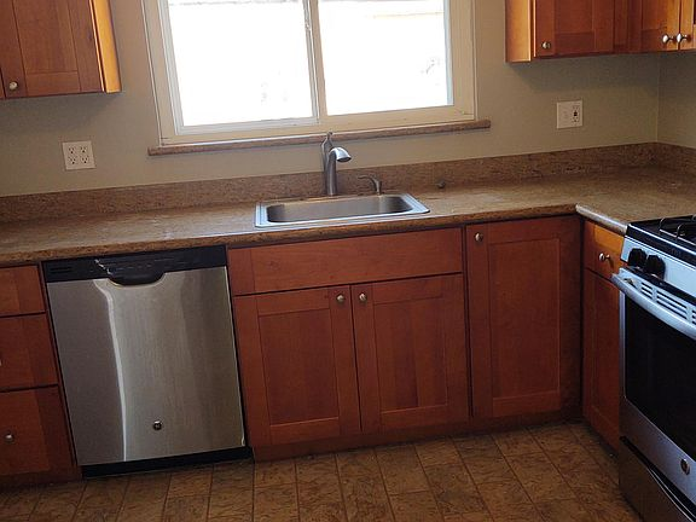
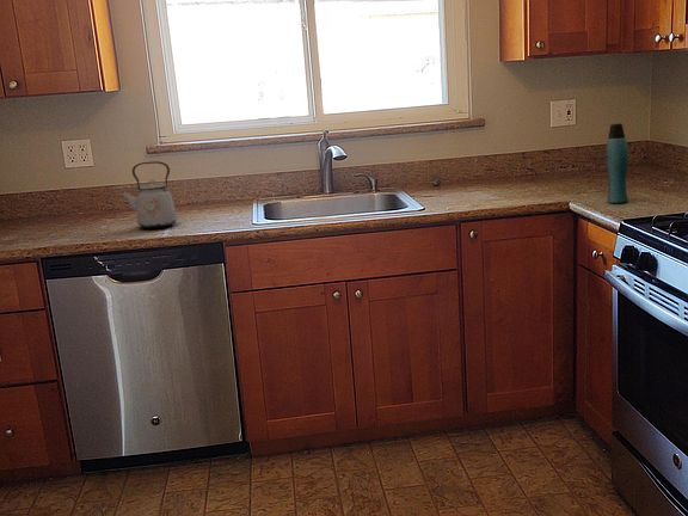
+ bottle (616, 162)
+ kettle (146, 195)
